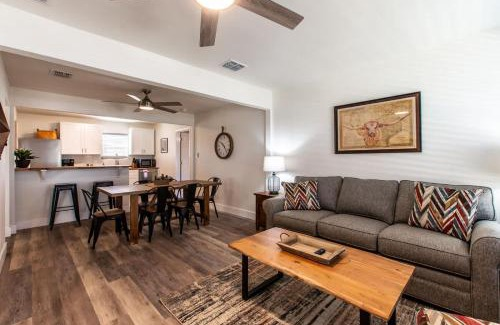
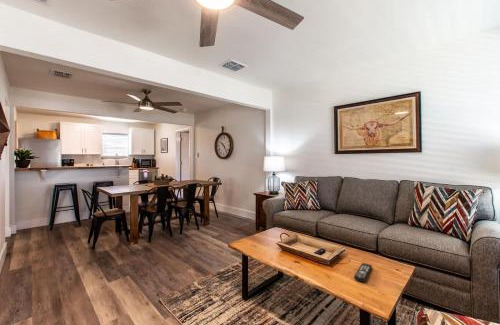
+ remote control (363, 272)
